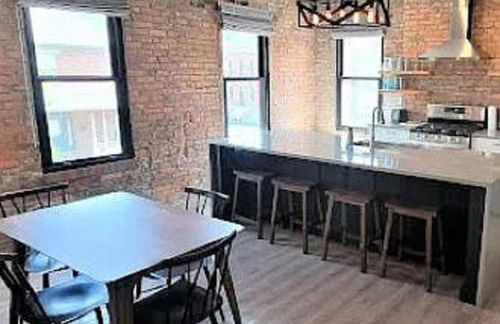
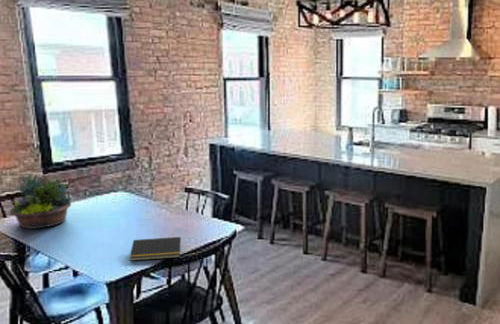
+ succulent planter (40, 198)
+ notepad (156, 248)
